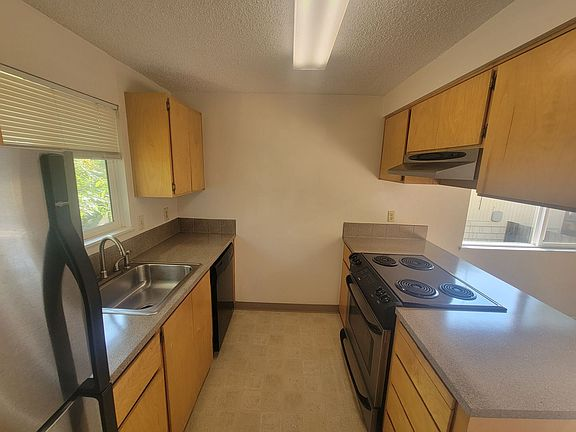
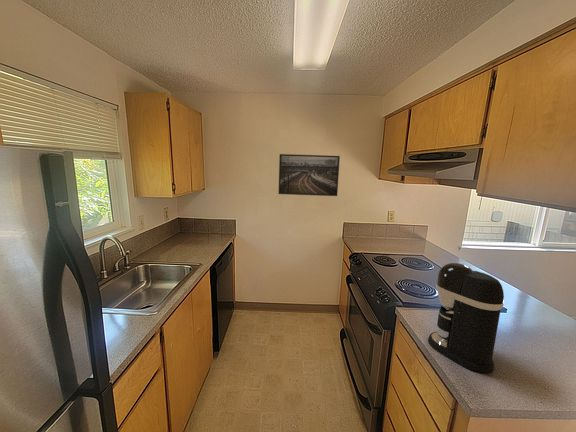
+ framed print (308, 175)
+ coffee maker (464, 311)
